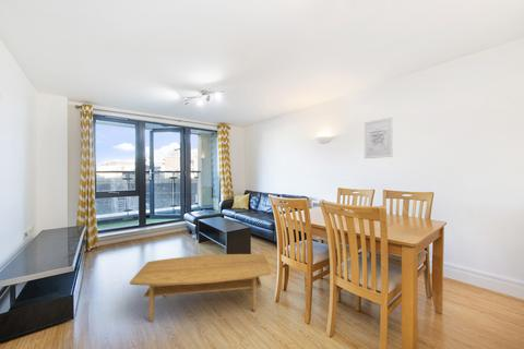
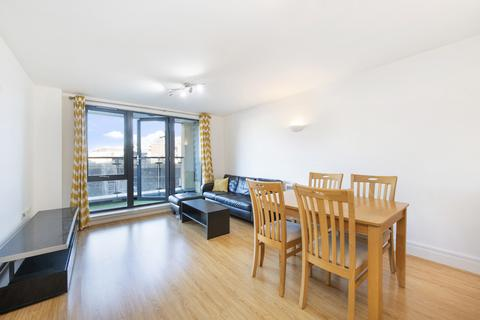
- wall art (378, 139)
- coffee table (206, 285)
